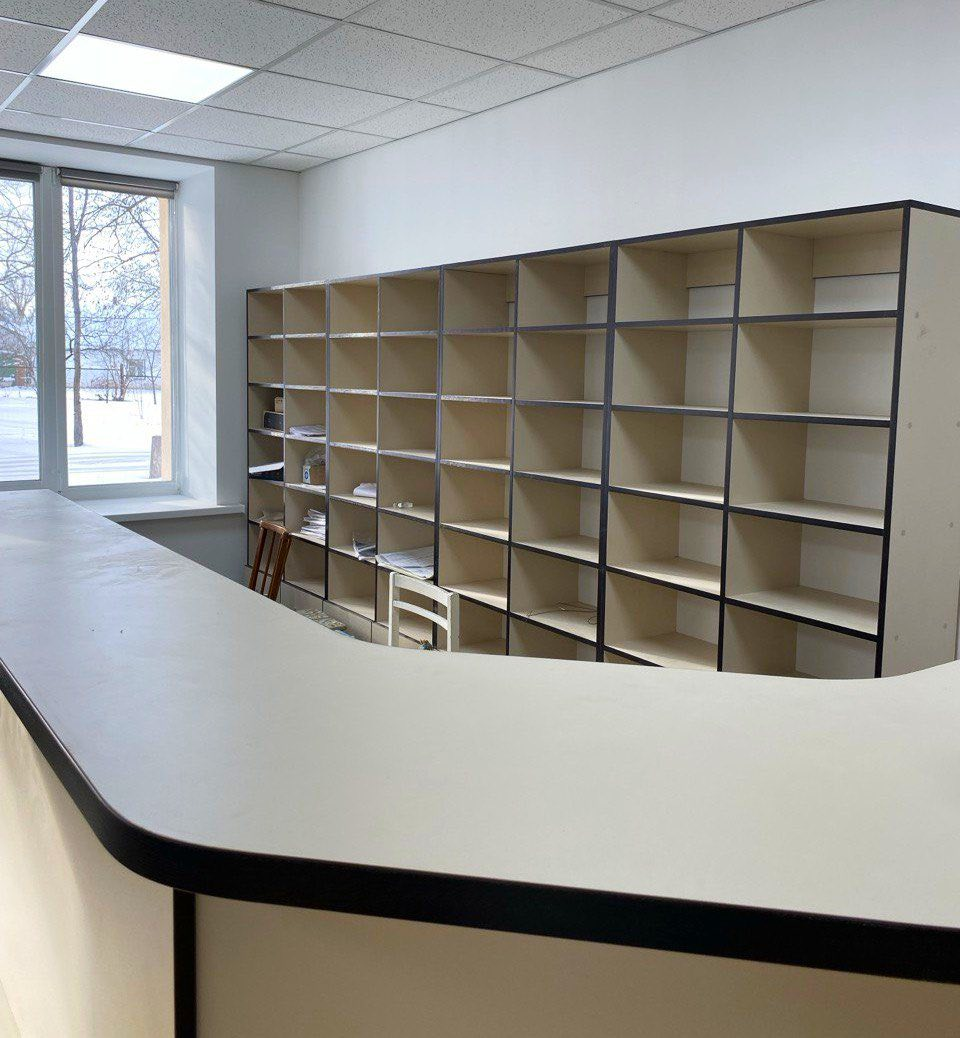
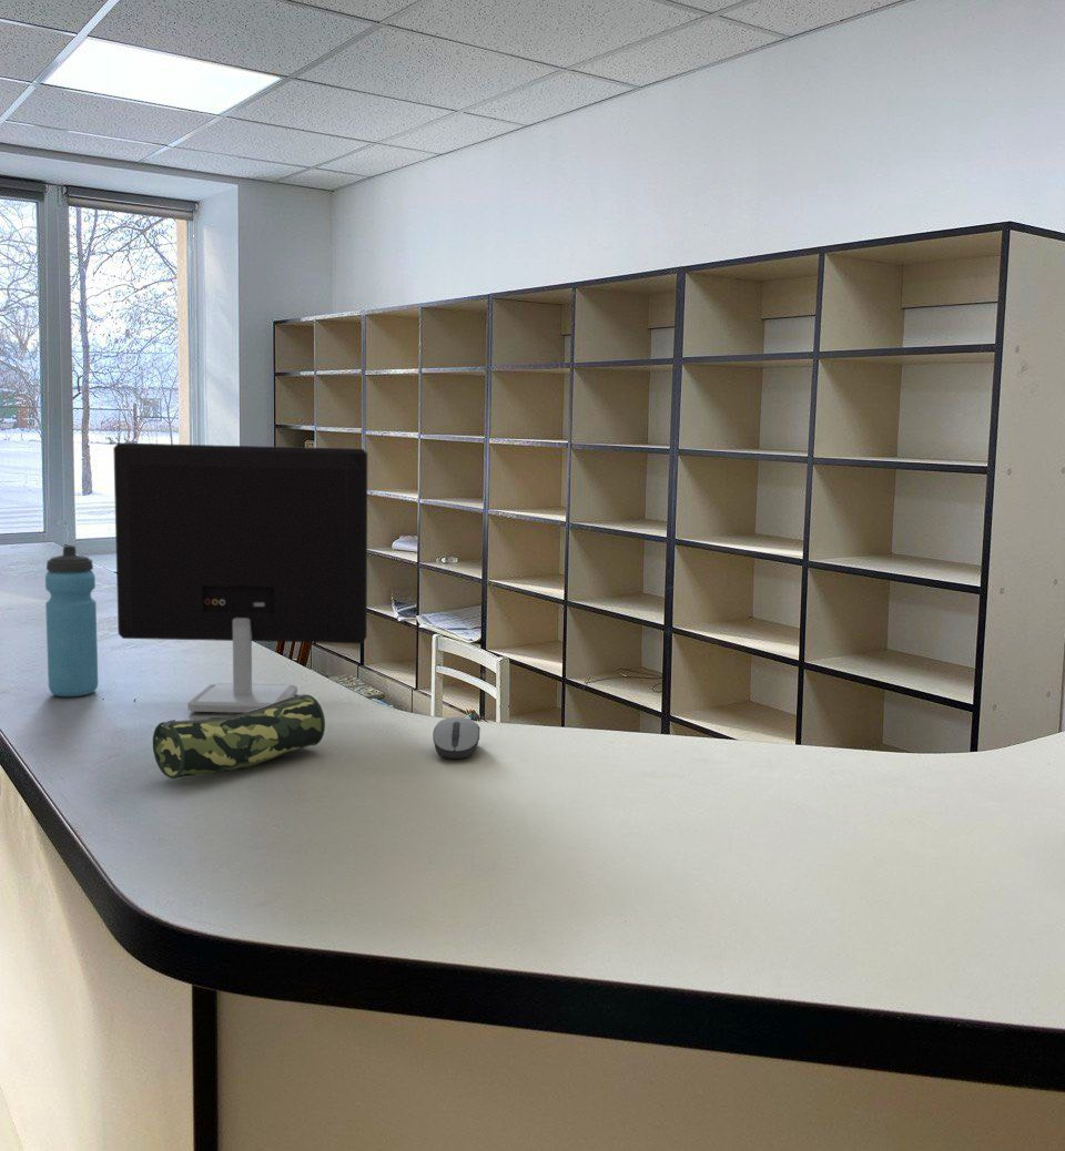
+ water bottle (71, 619)
+ computer monitor (240, 576)
+ pencil case (239, 736)
+ computer mouse (456, 735)
